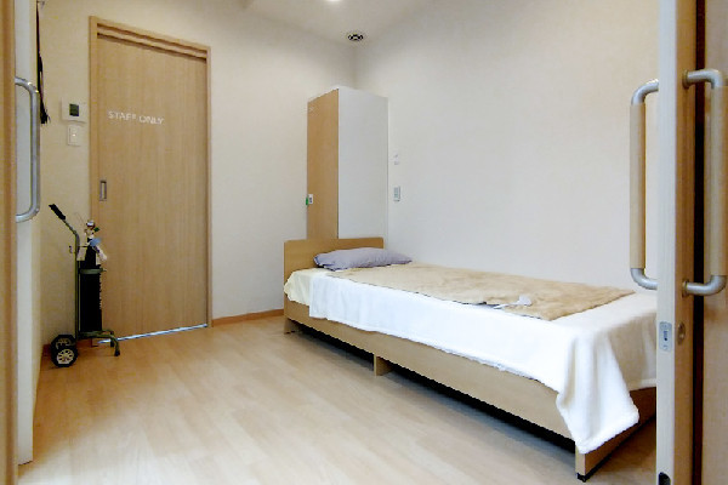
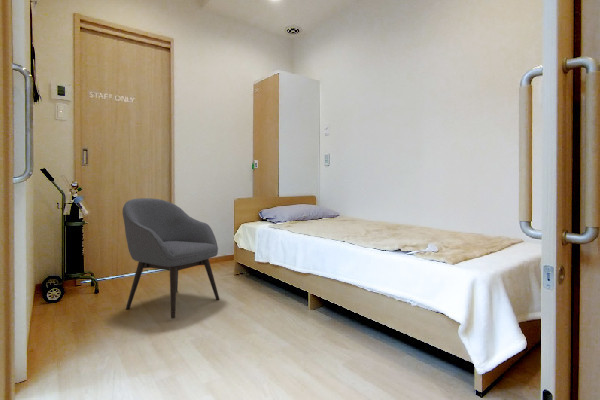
+ chair (171, 250)
